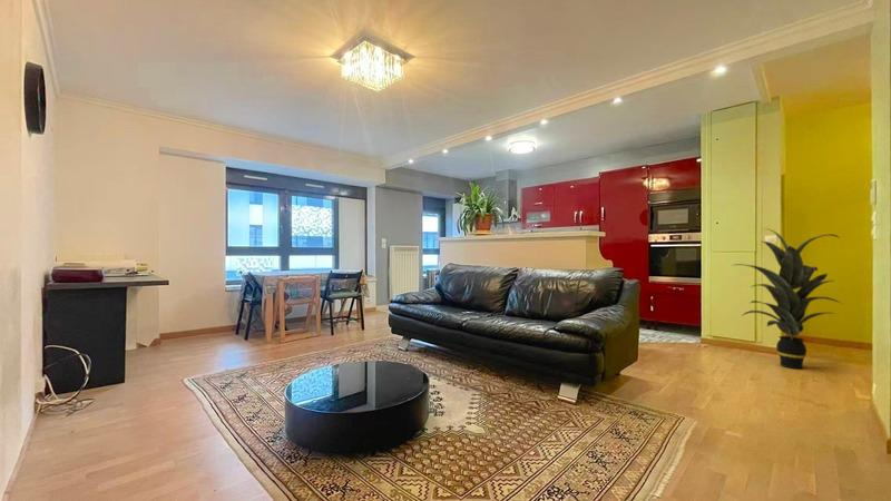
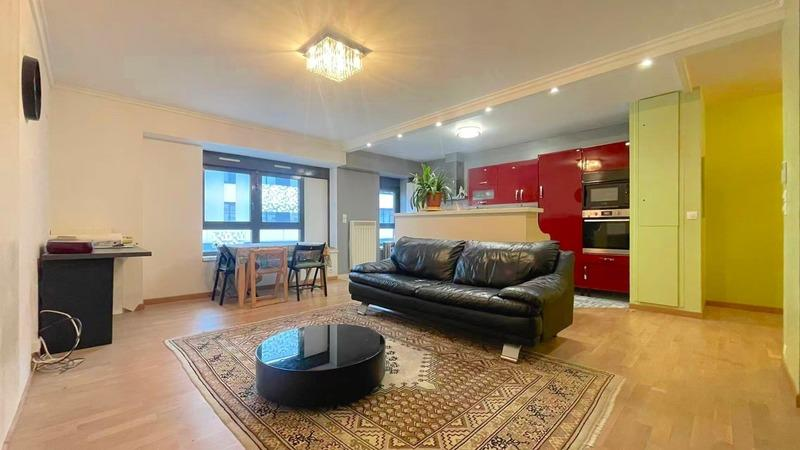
- indoor plant (784, 296)
